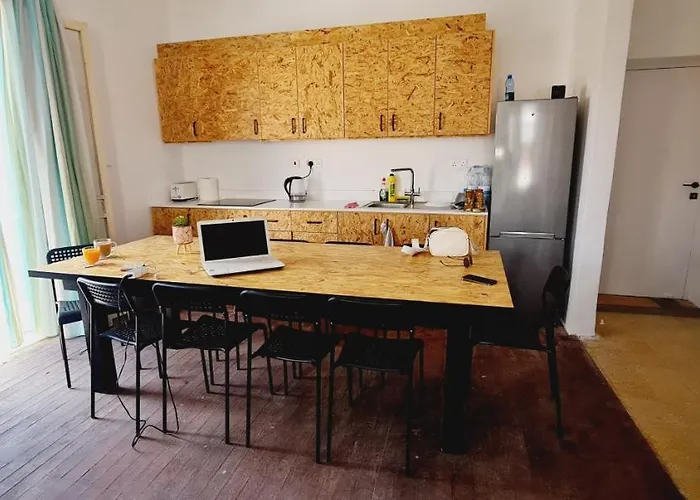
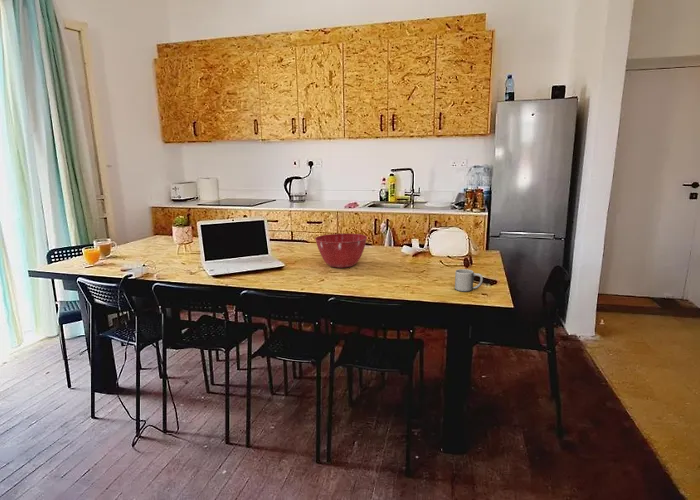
+ mug (468, 280)
+ mixing bowl (341, 251)
